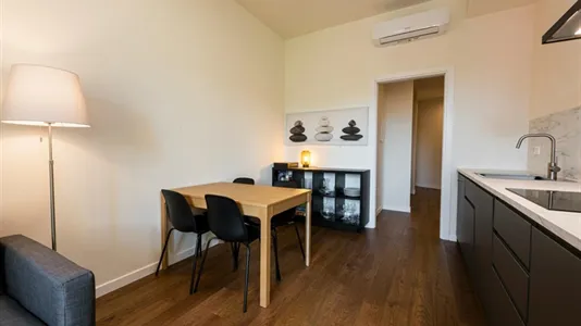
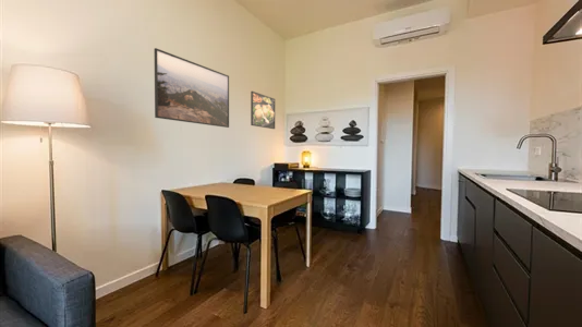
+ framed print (196, 94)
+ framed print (264, 111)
